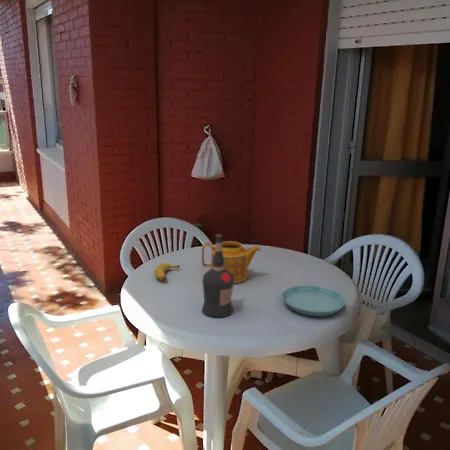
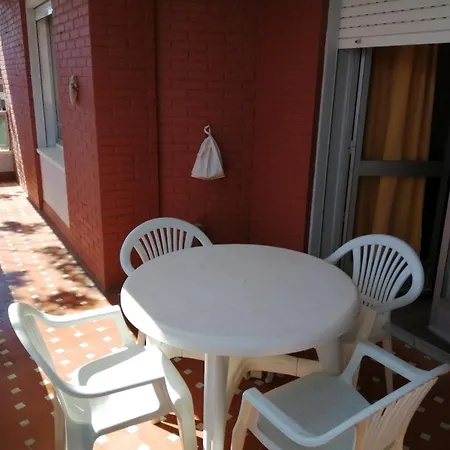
- banana (165, 271)
- liquor bottle (218, 273)
- teapot (230, 260)
- saucer (312, 301)
